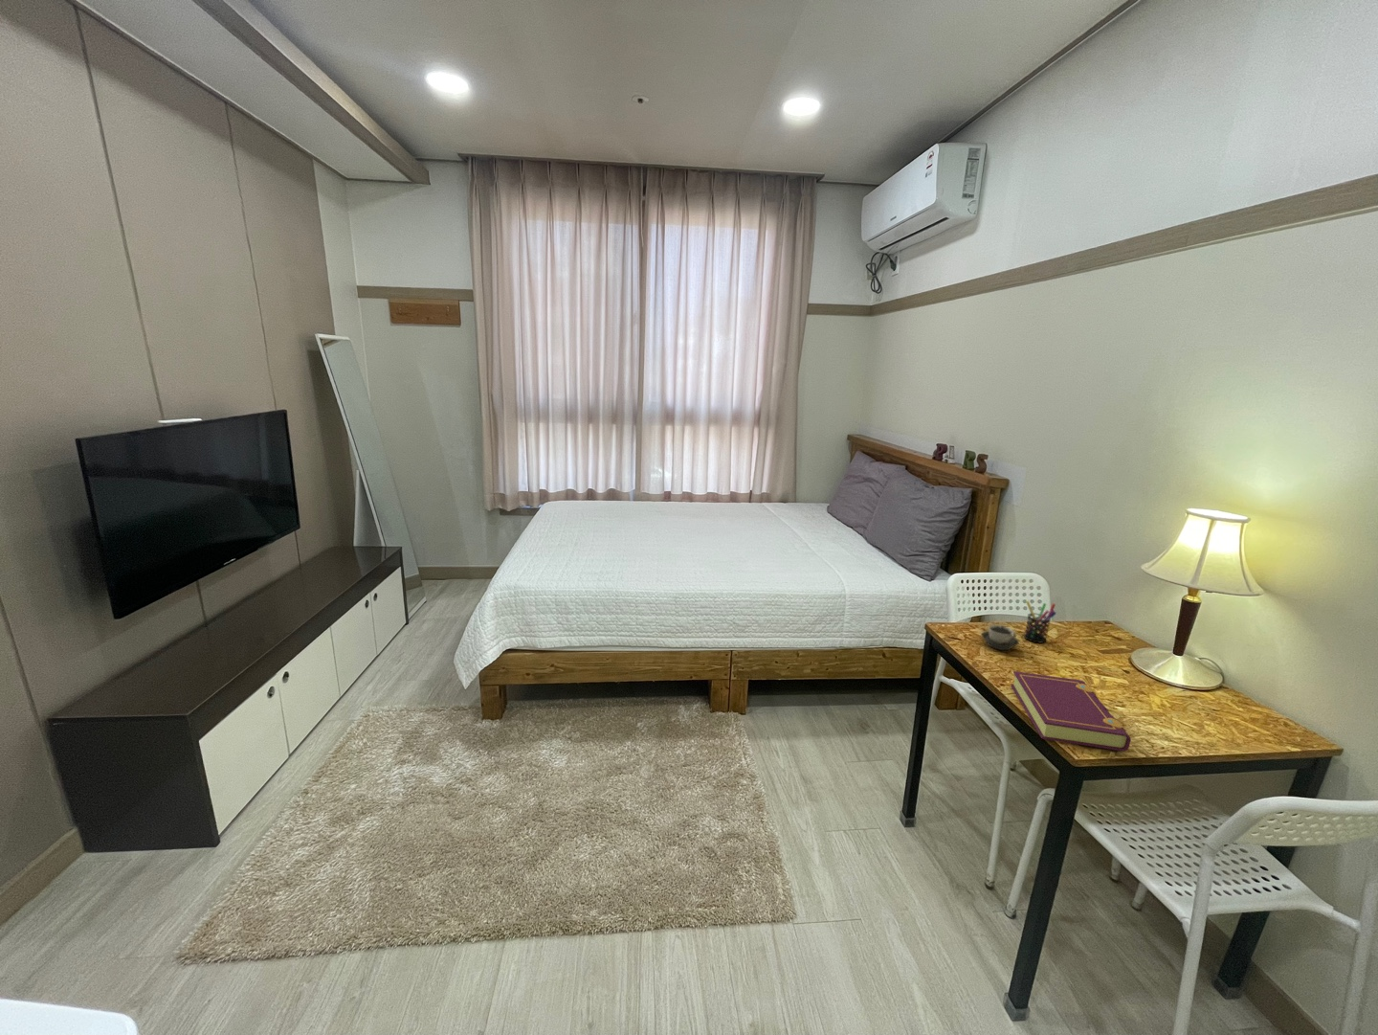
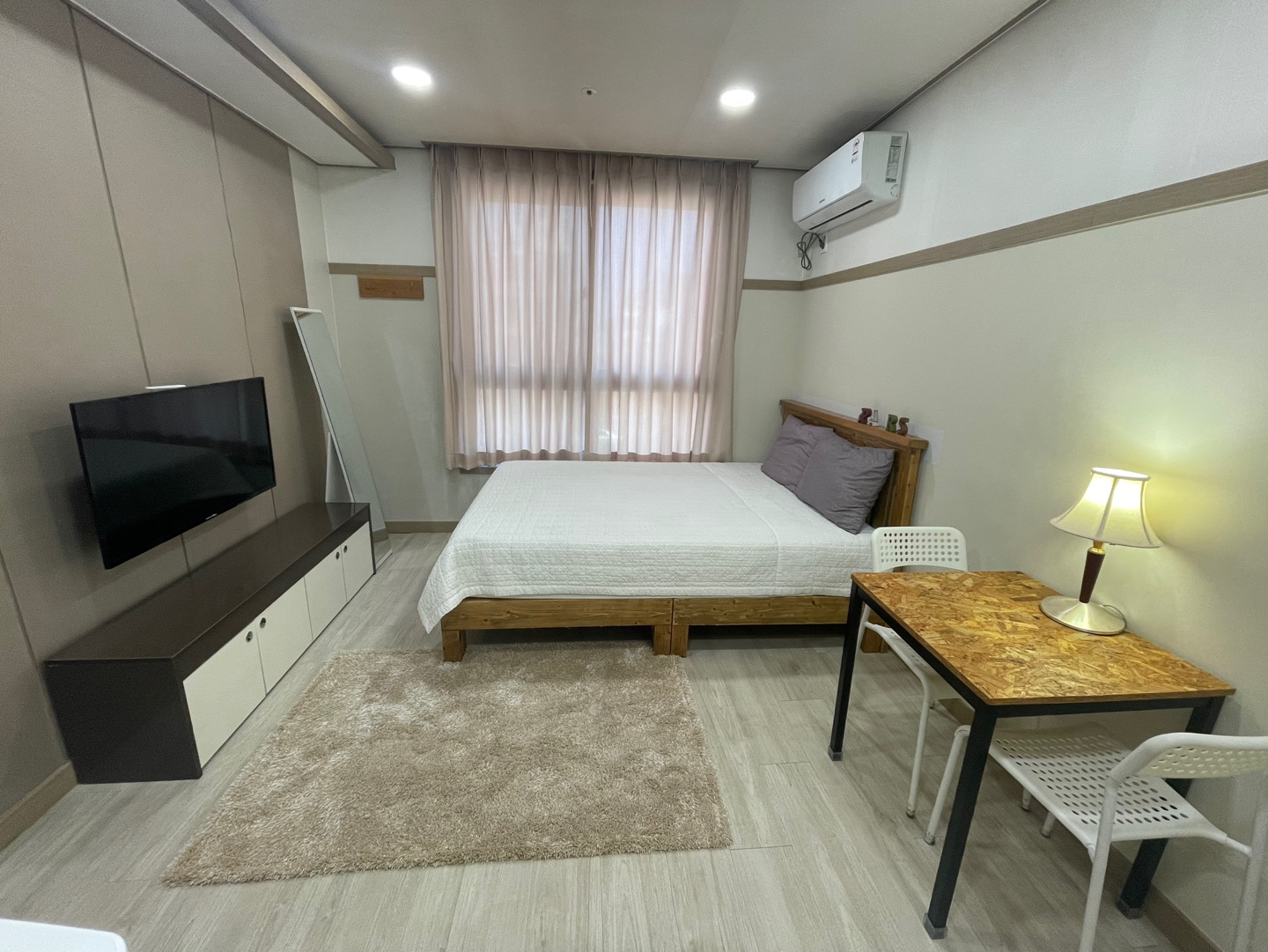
- pen holder (1040, 620)
- cup (1000, 637)
- book (1065, 707)
